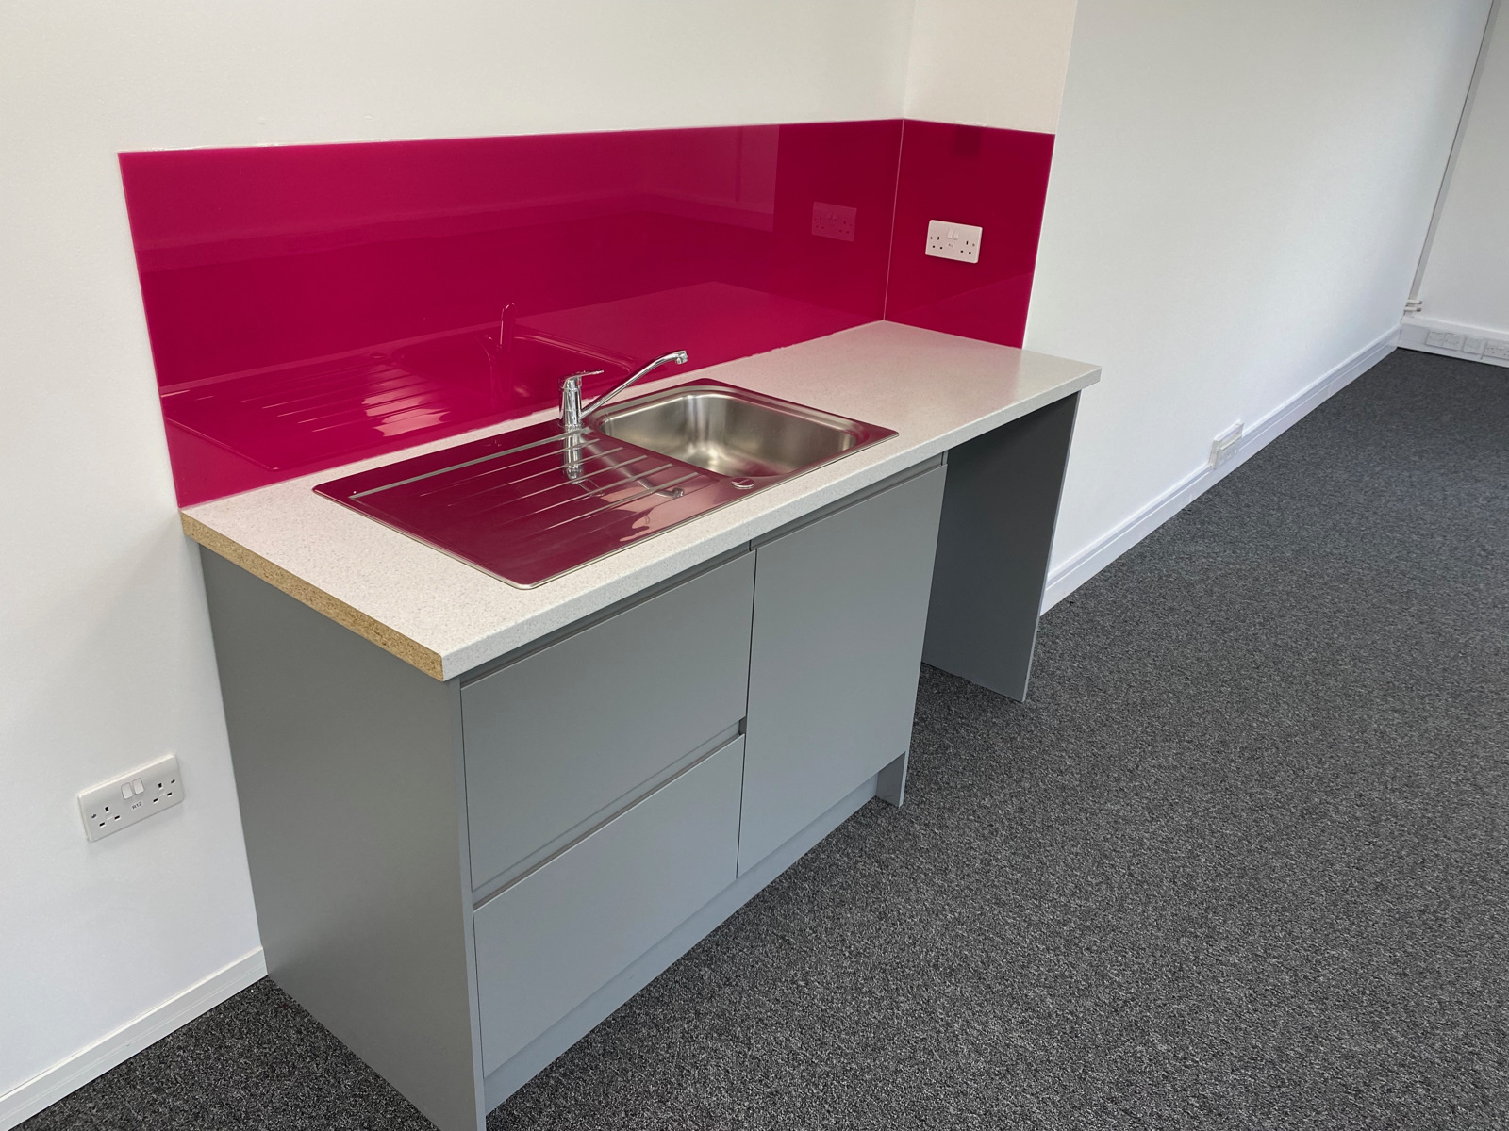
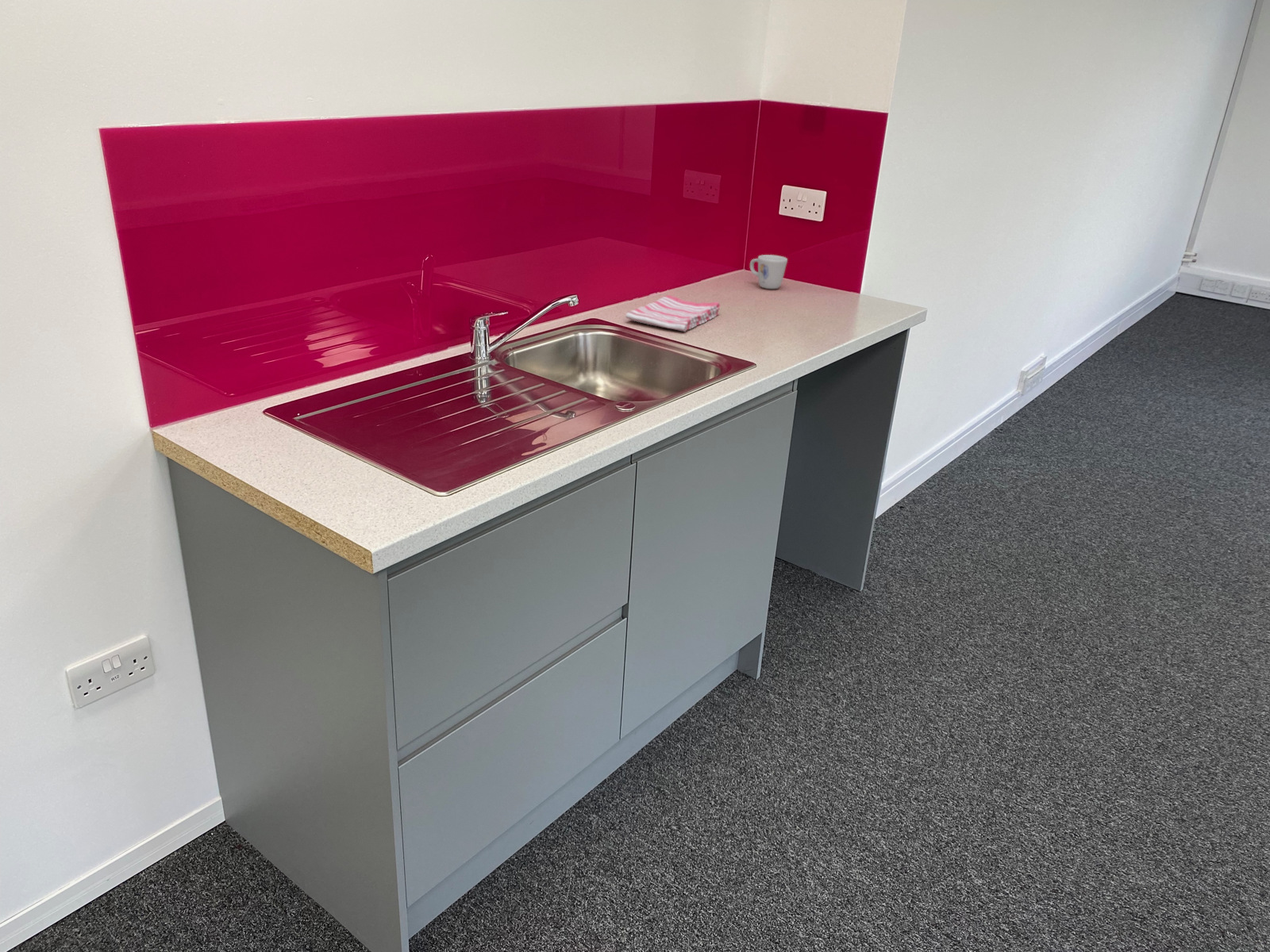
+ mug (766, 271)
+ dish towel (674, 311)
